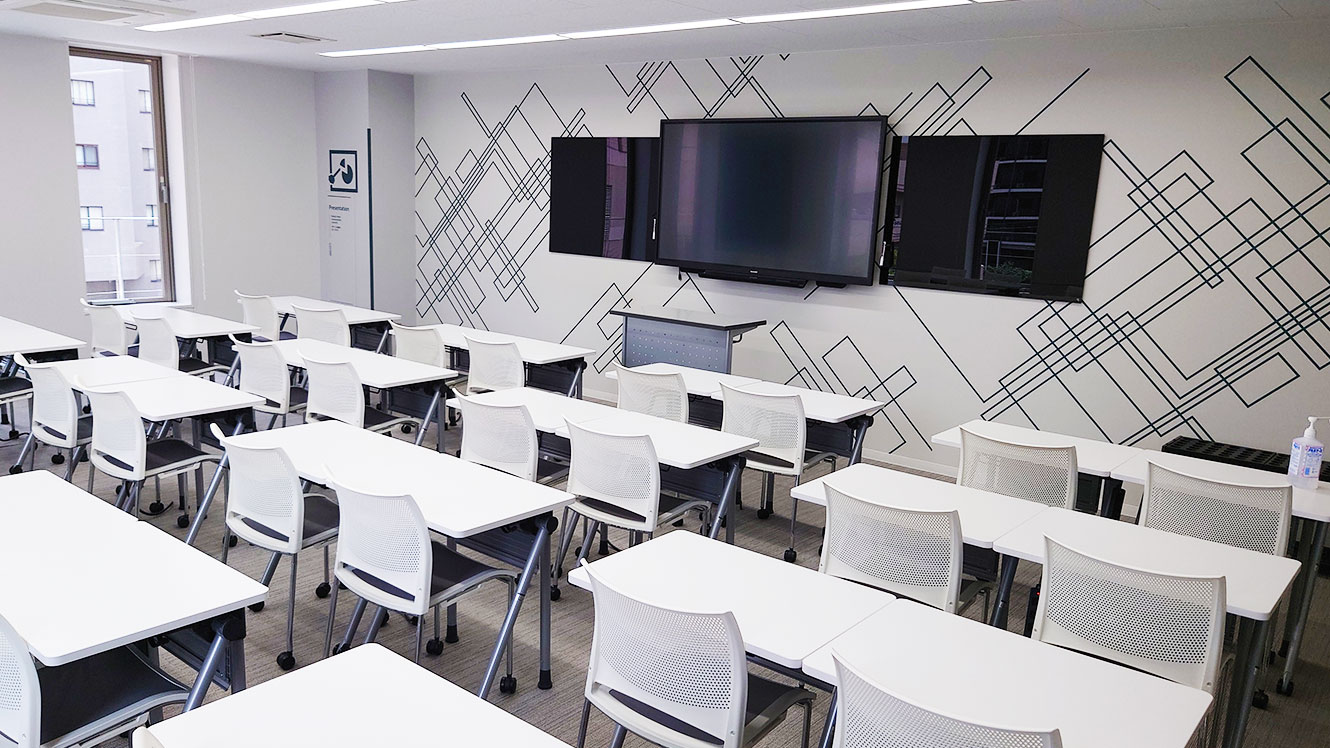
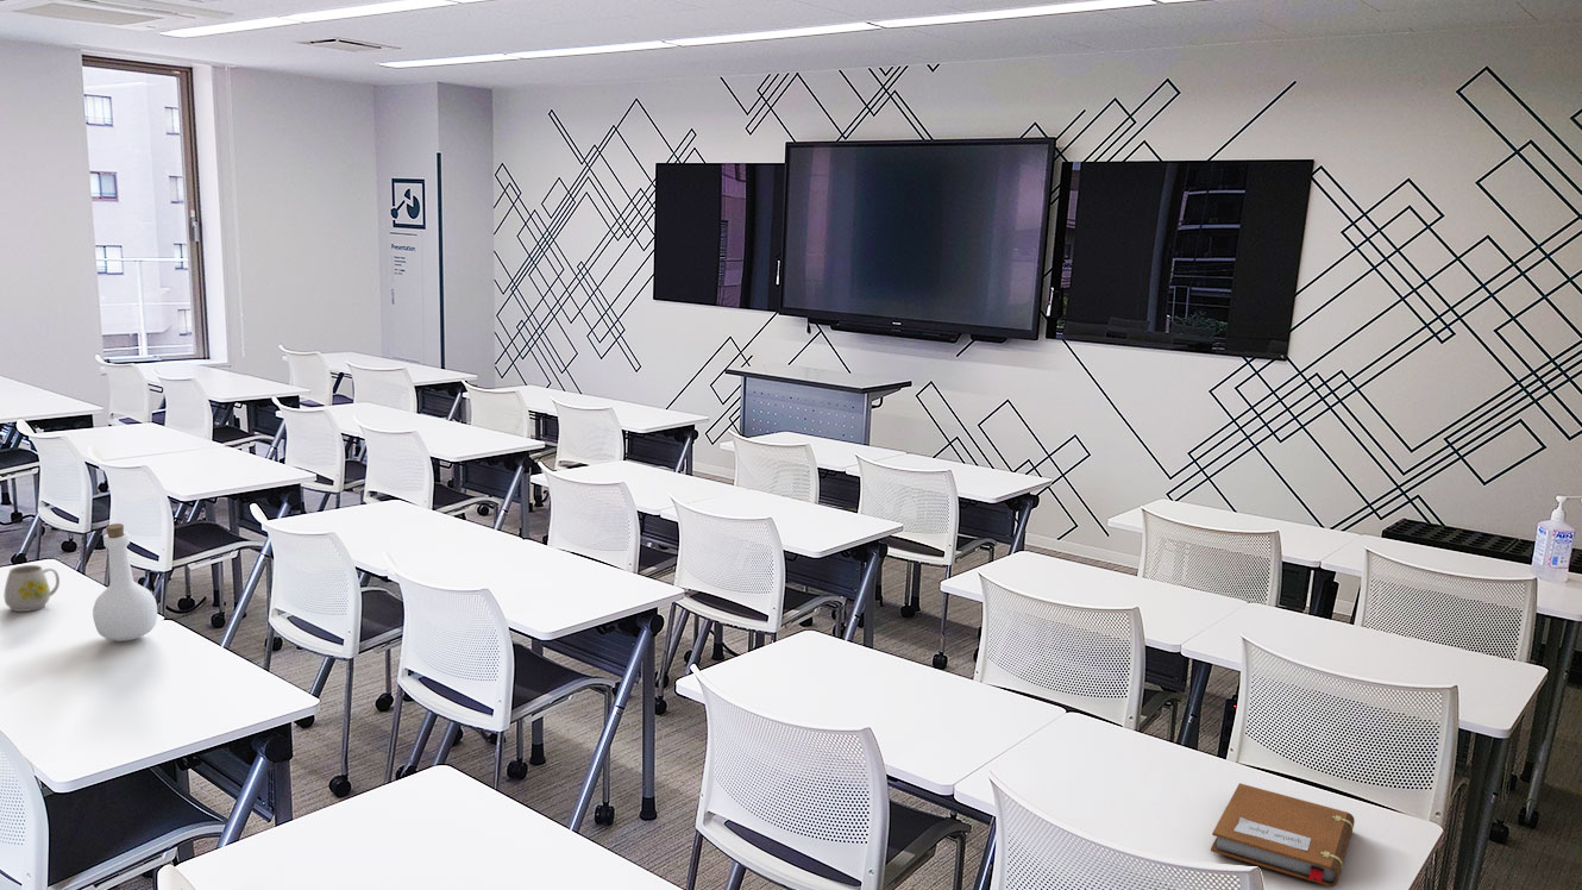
+ mug (32, 587)
+ notebook (1283, 833)
+ bottle (124, 581)
